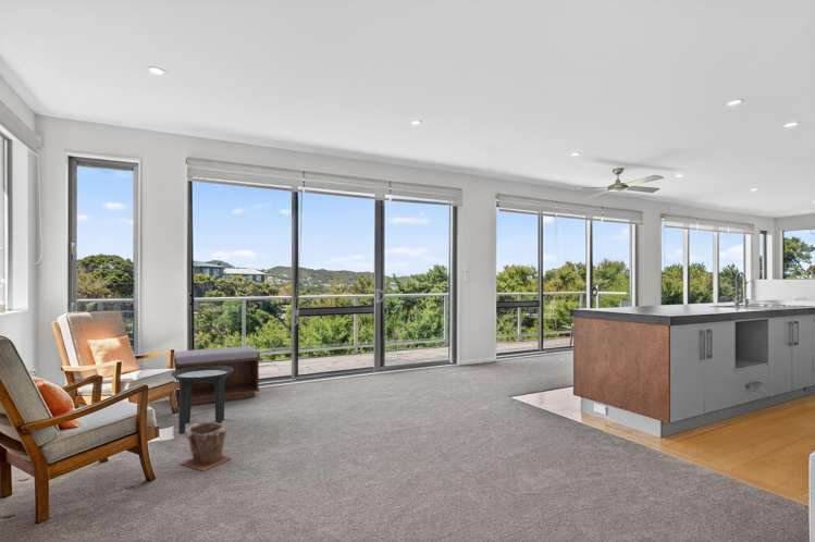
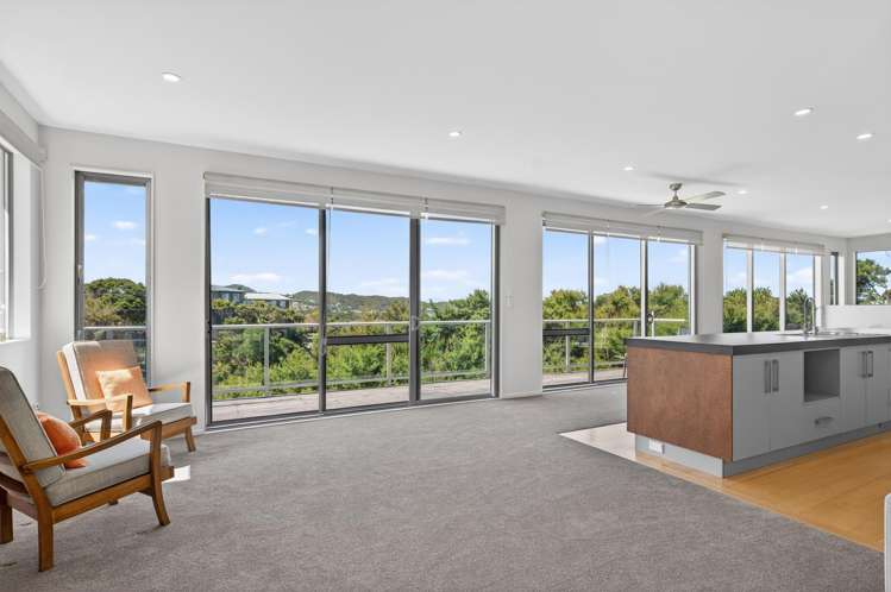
- side table (190, 396)
- plant pot (206, 443)
- bench (217, 365)
